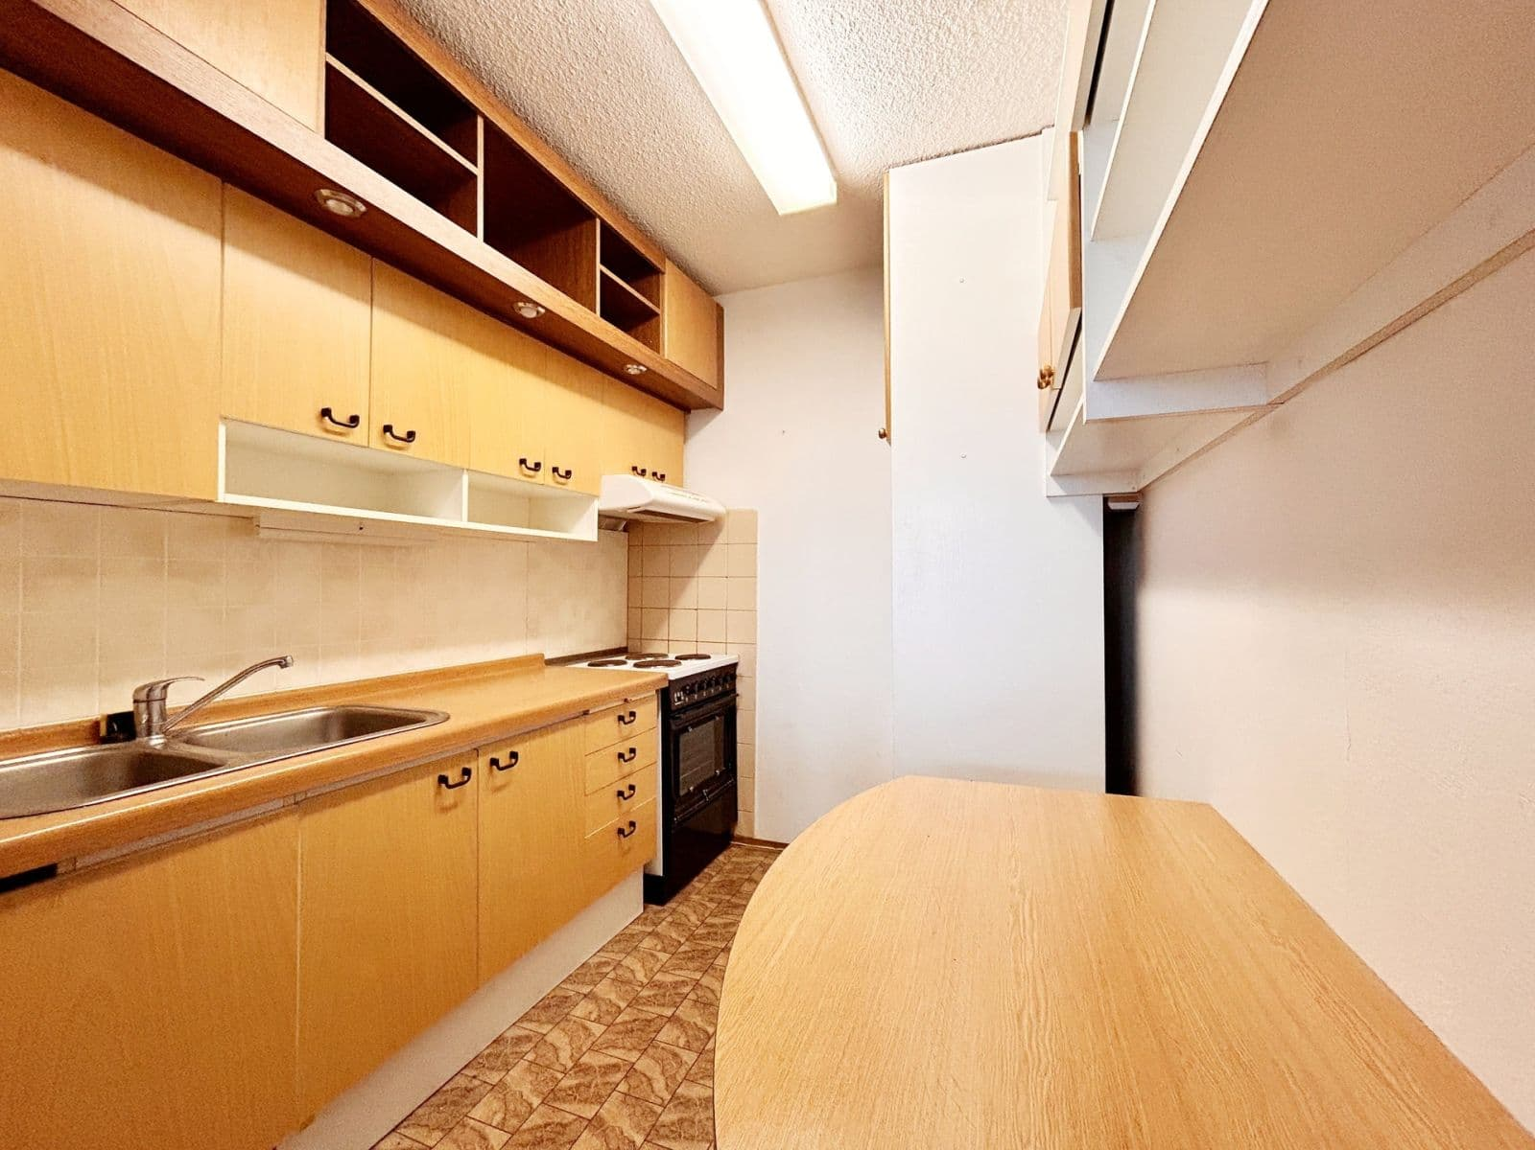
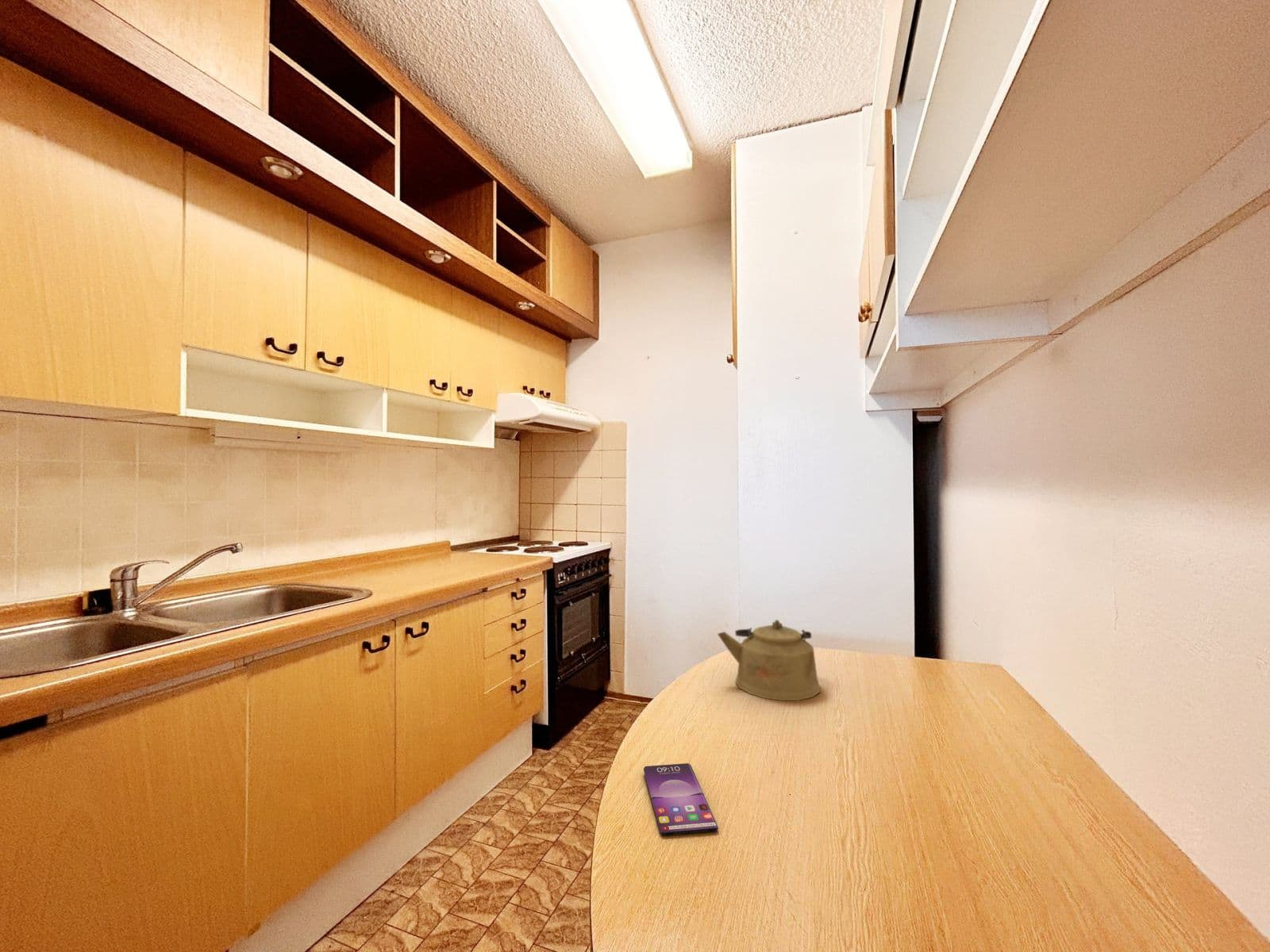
+ smartphone (677, 796)
+ kettle (768, 651)
